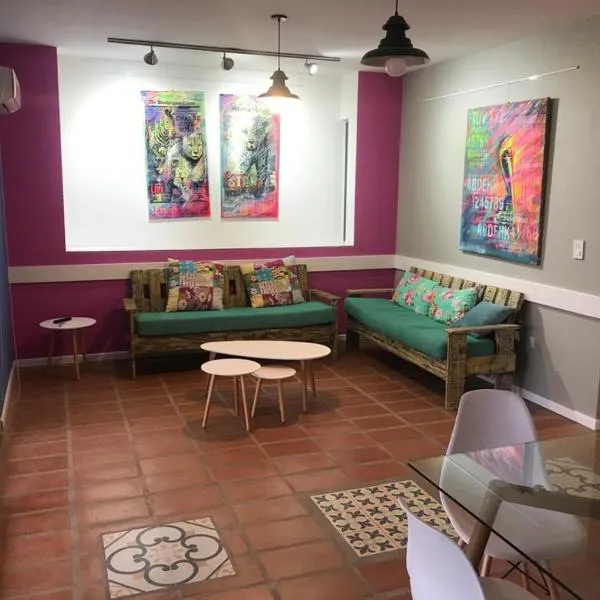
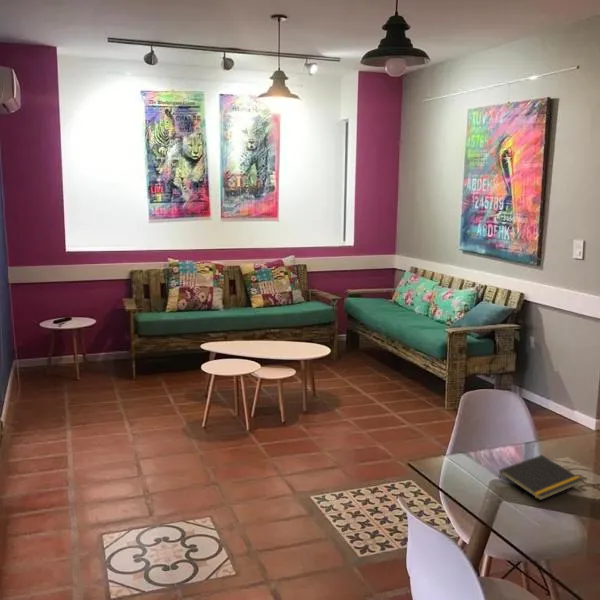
+ notepad (541, 476)
